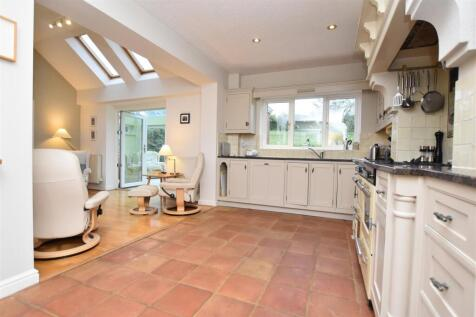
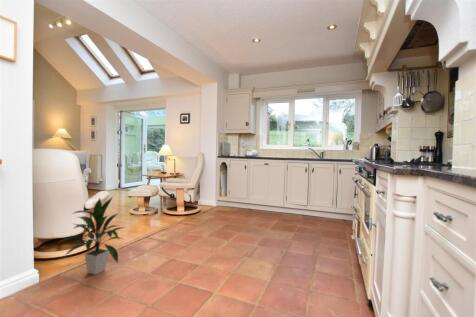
+ indoor plant (97, 235)
